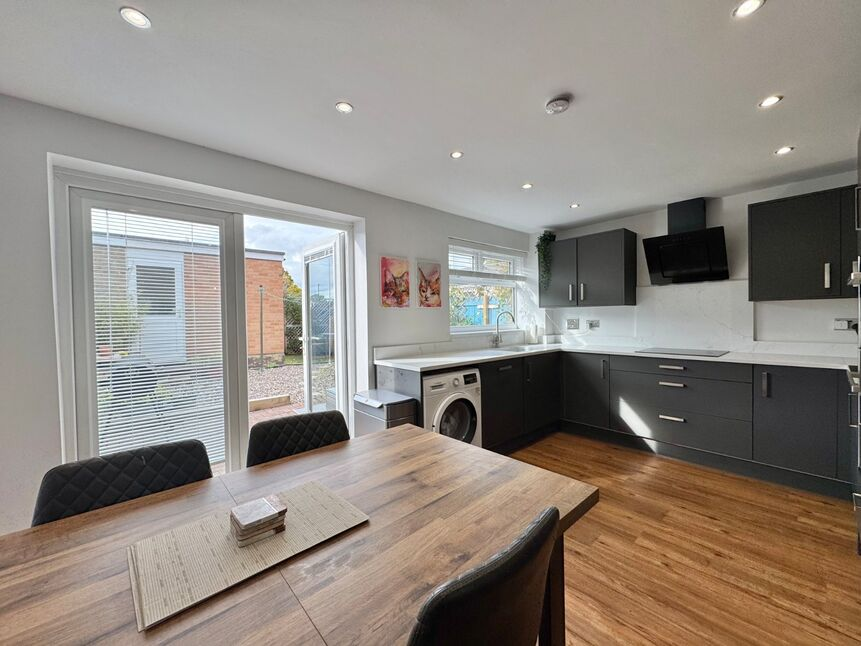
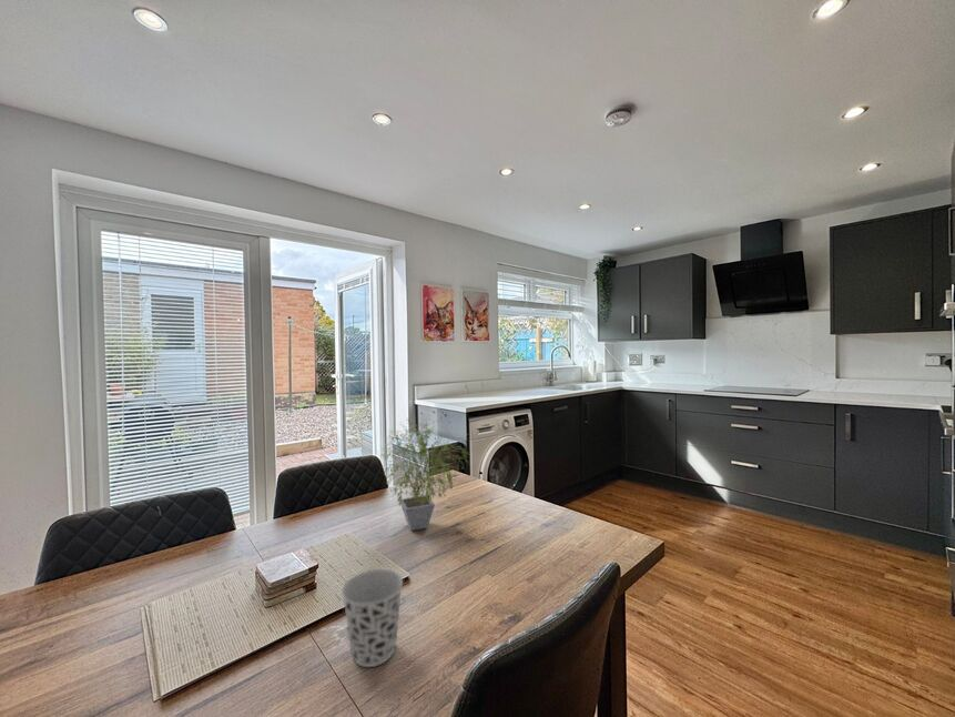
+ cup (373, 618)
+ potted plant (424, 469)
